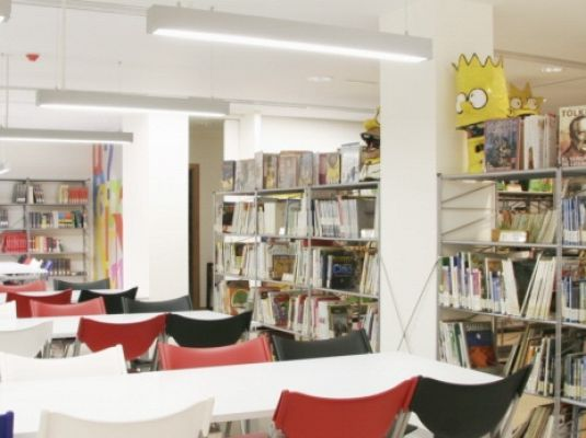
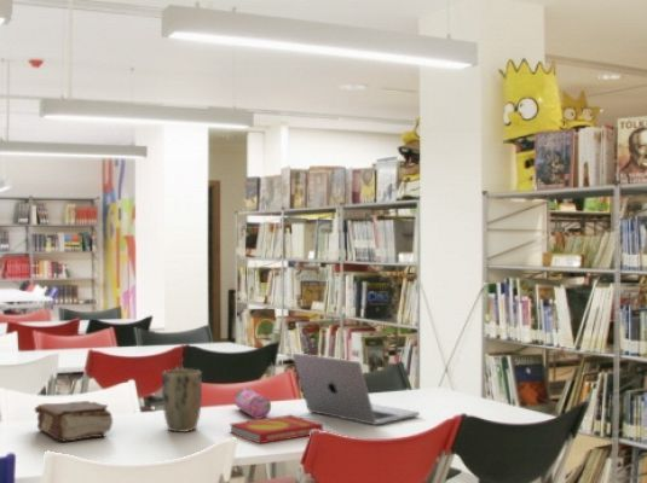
+ laptop (356, 384)
+ pencil case (252, 401)
+ book (276, 427)
+ plant pot (181, 400)
+ book (74, 418)
